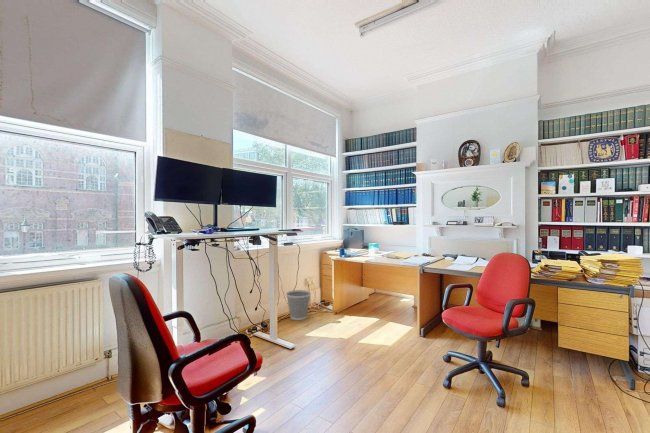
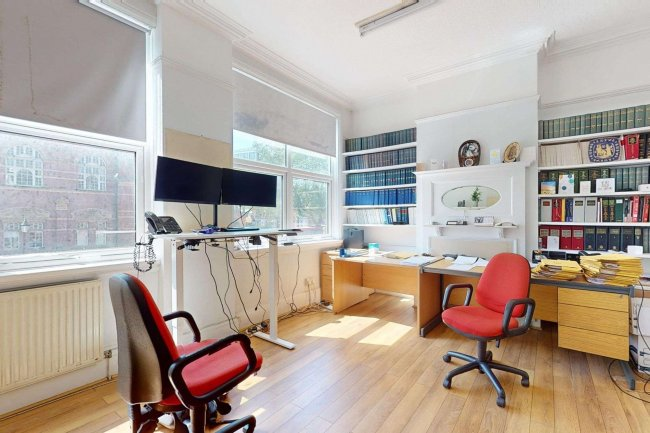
- wastebasket (298, 305)
